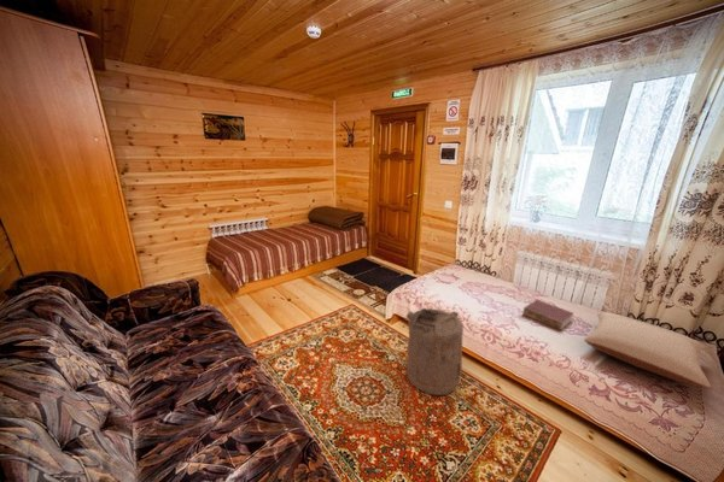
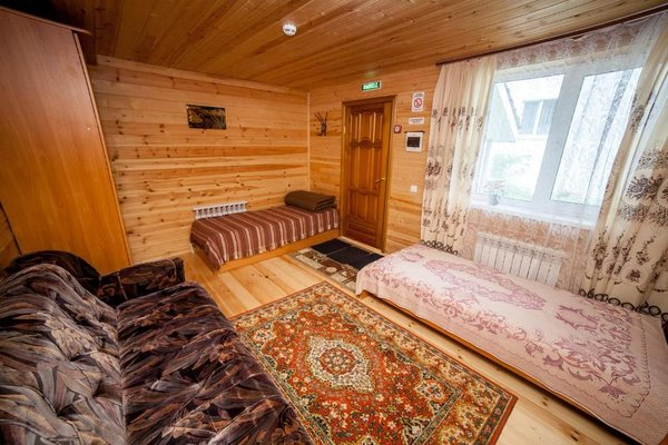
- book (547, 313)
- pillow (642, 343)
- laundry hamper (437, 346)
